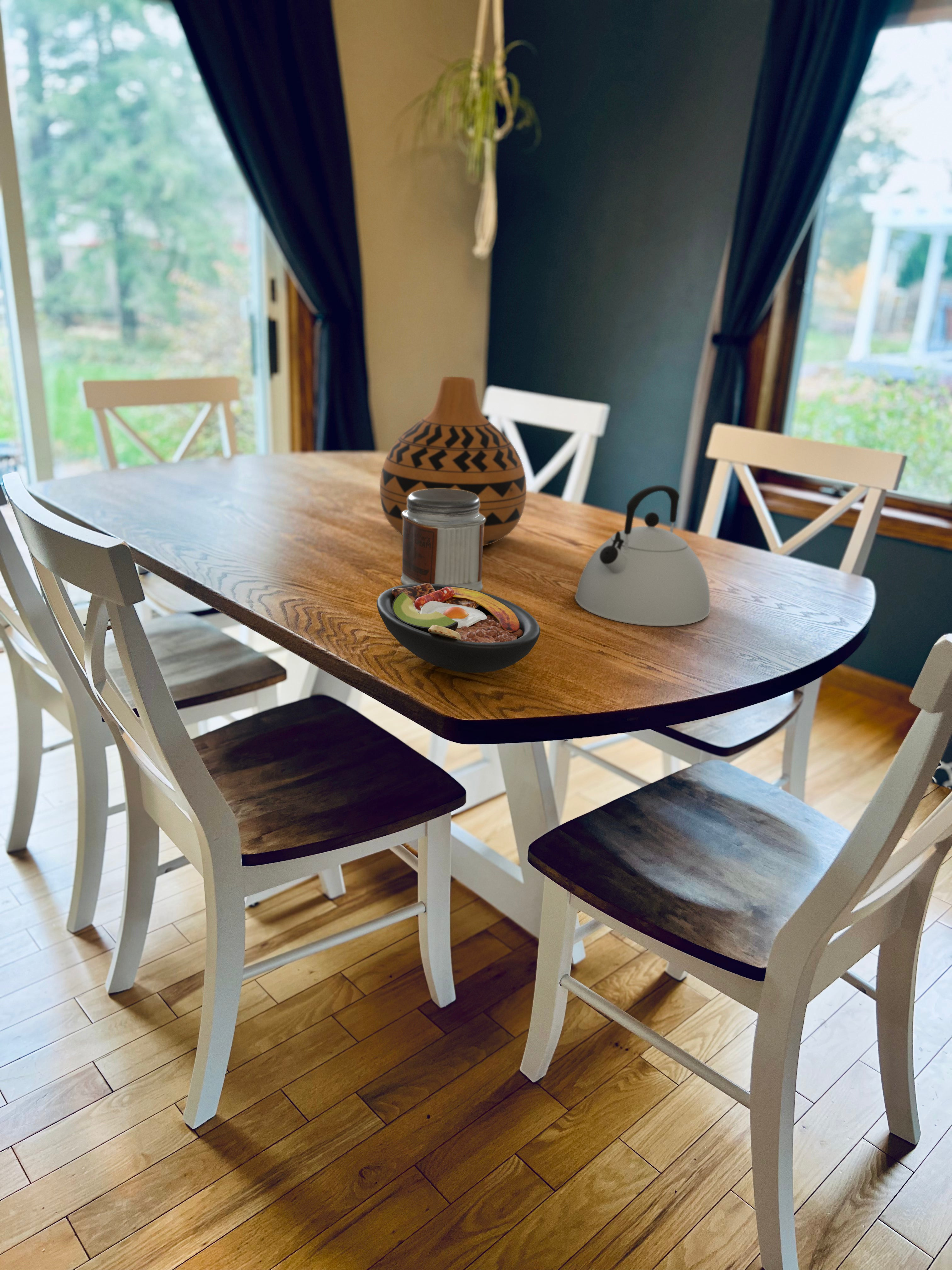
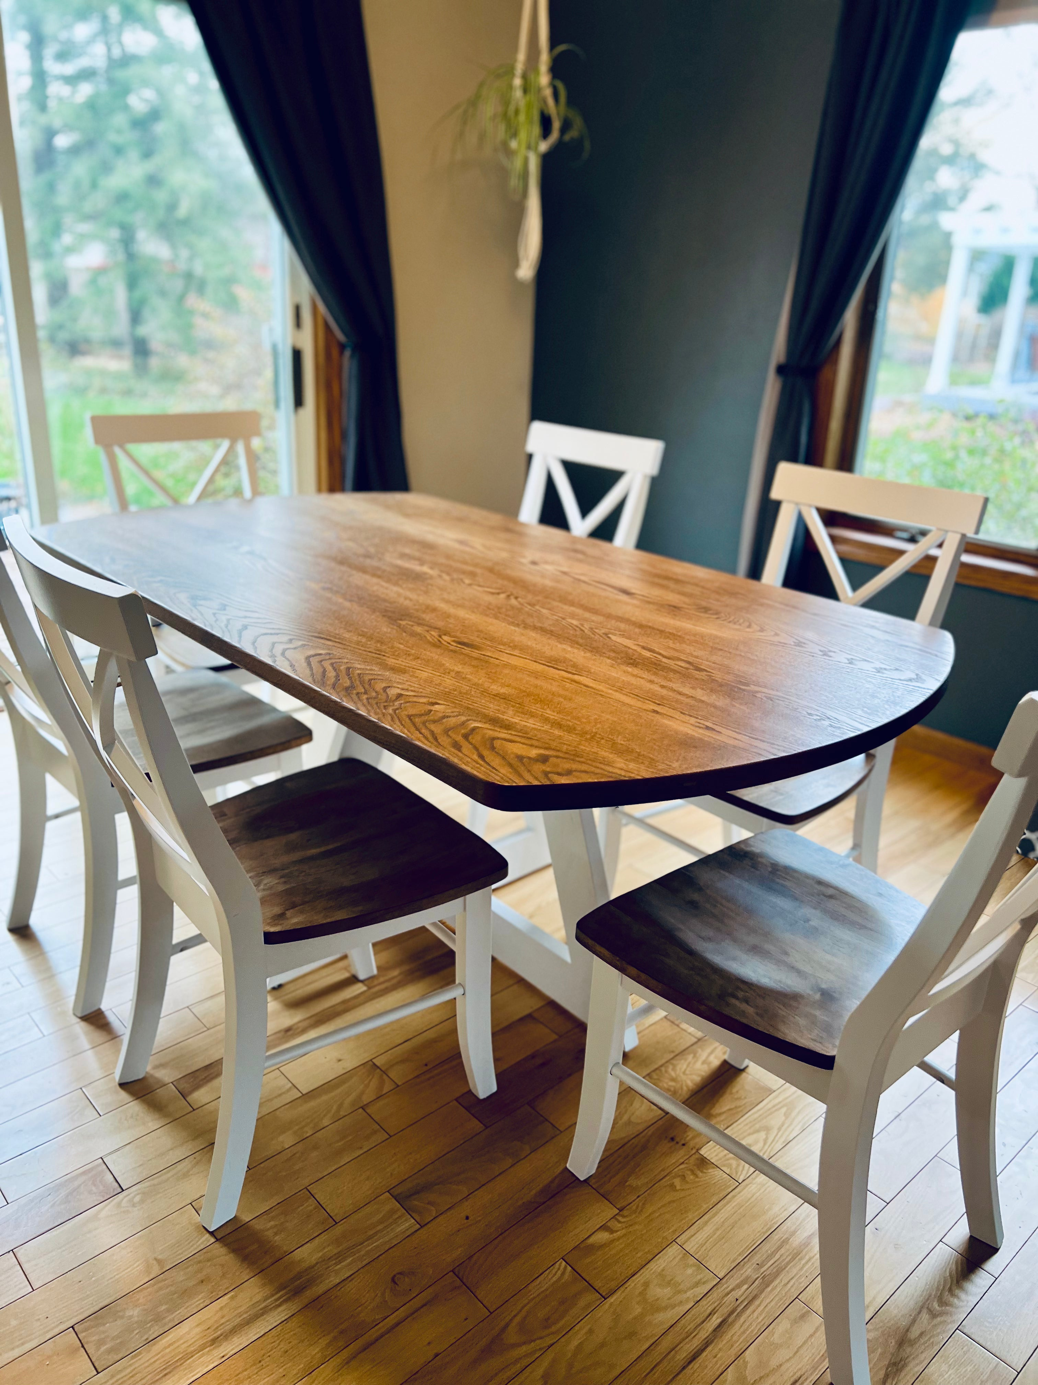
- kettle (647, 546)
- vase (454, 461)
- jar (443, 541)
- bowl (455, 629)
